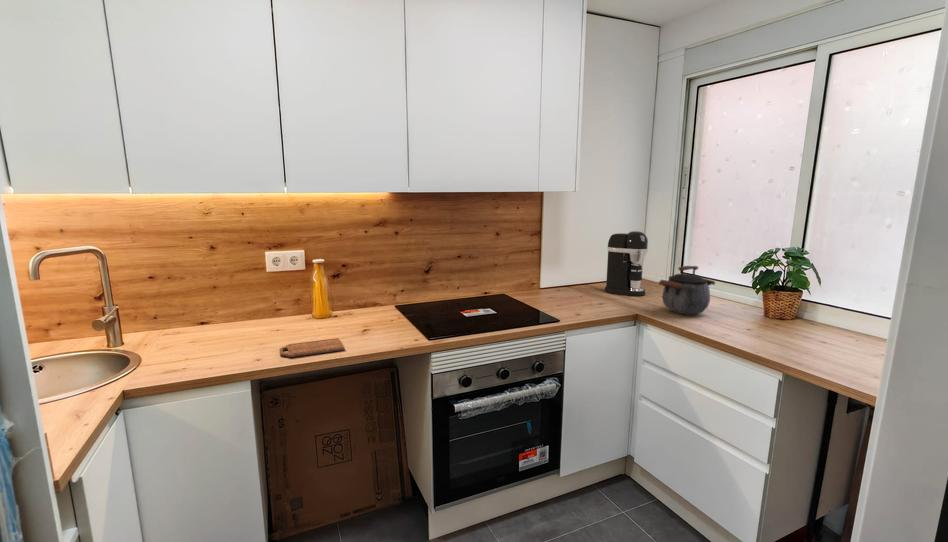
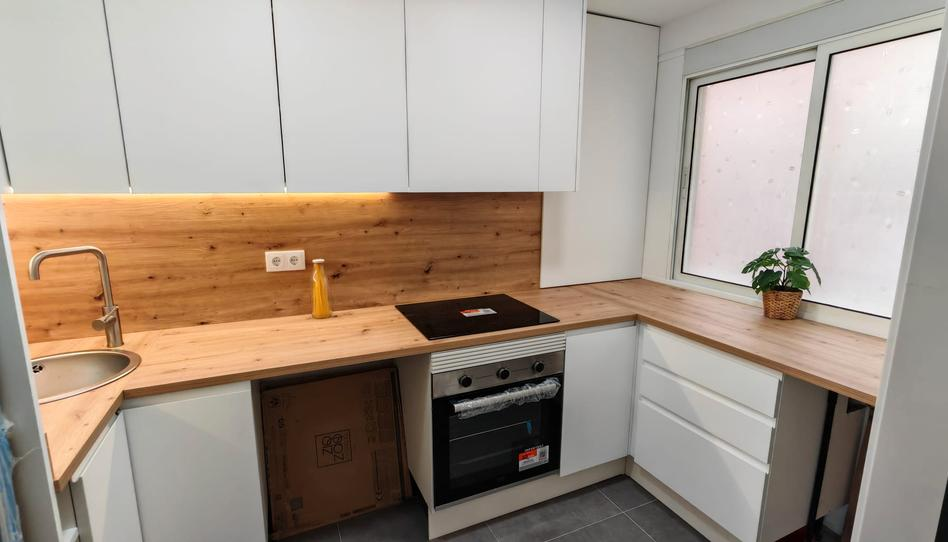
- kettle (686, 289)
- coffee maker (626, 261)
- cutting board (311, 347)
